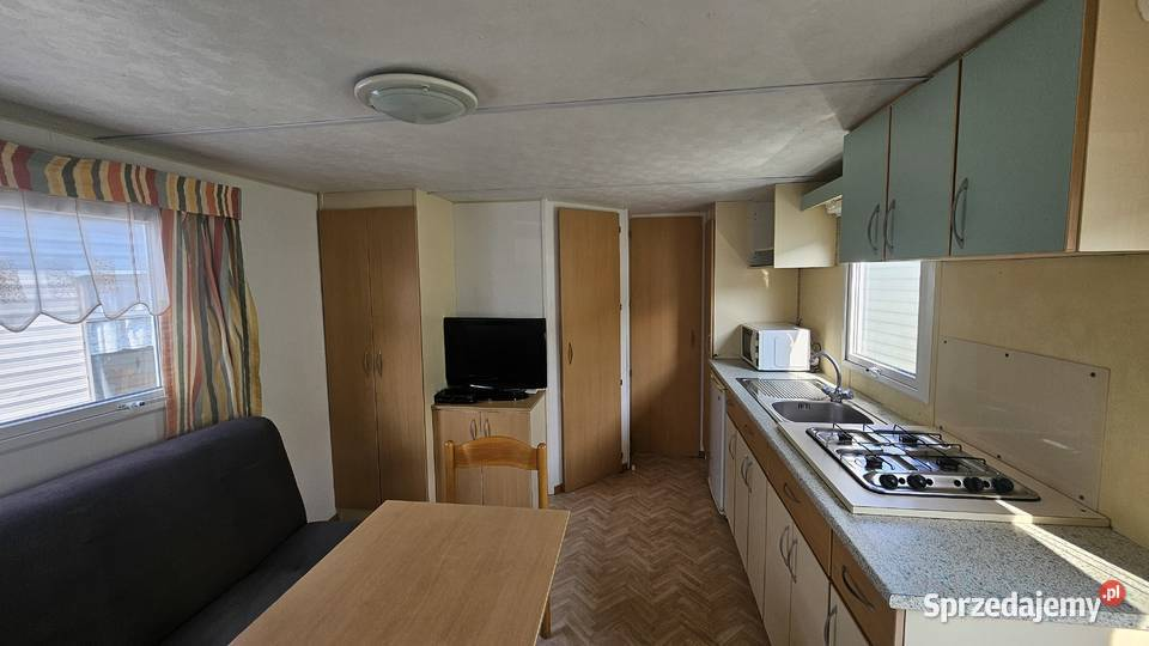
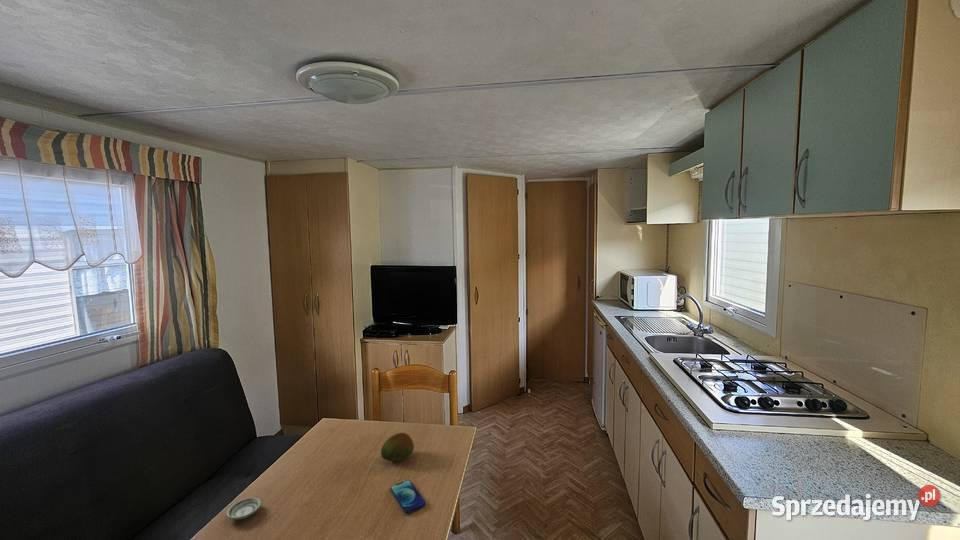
+ fruit (397, 447)
+ saucer (244, 510)
+ smartphone (407, 495)
